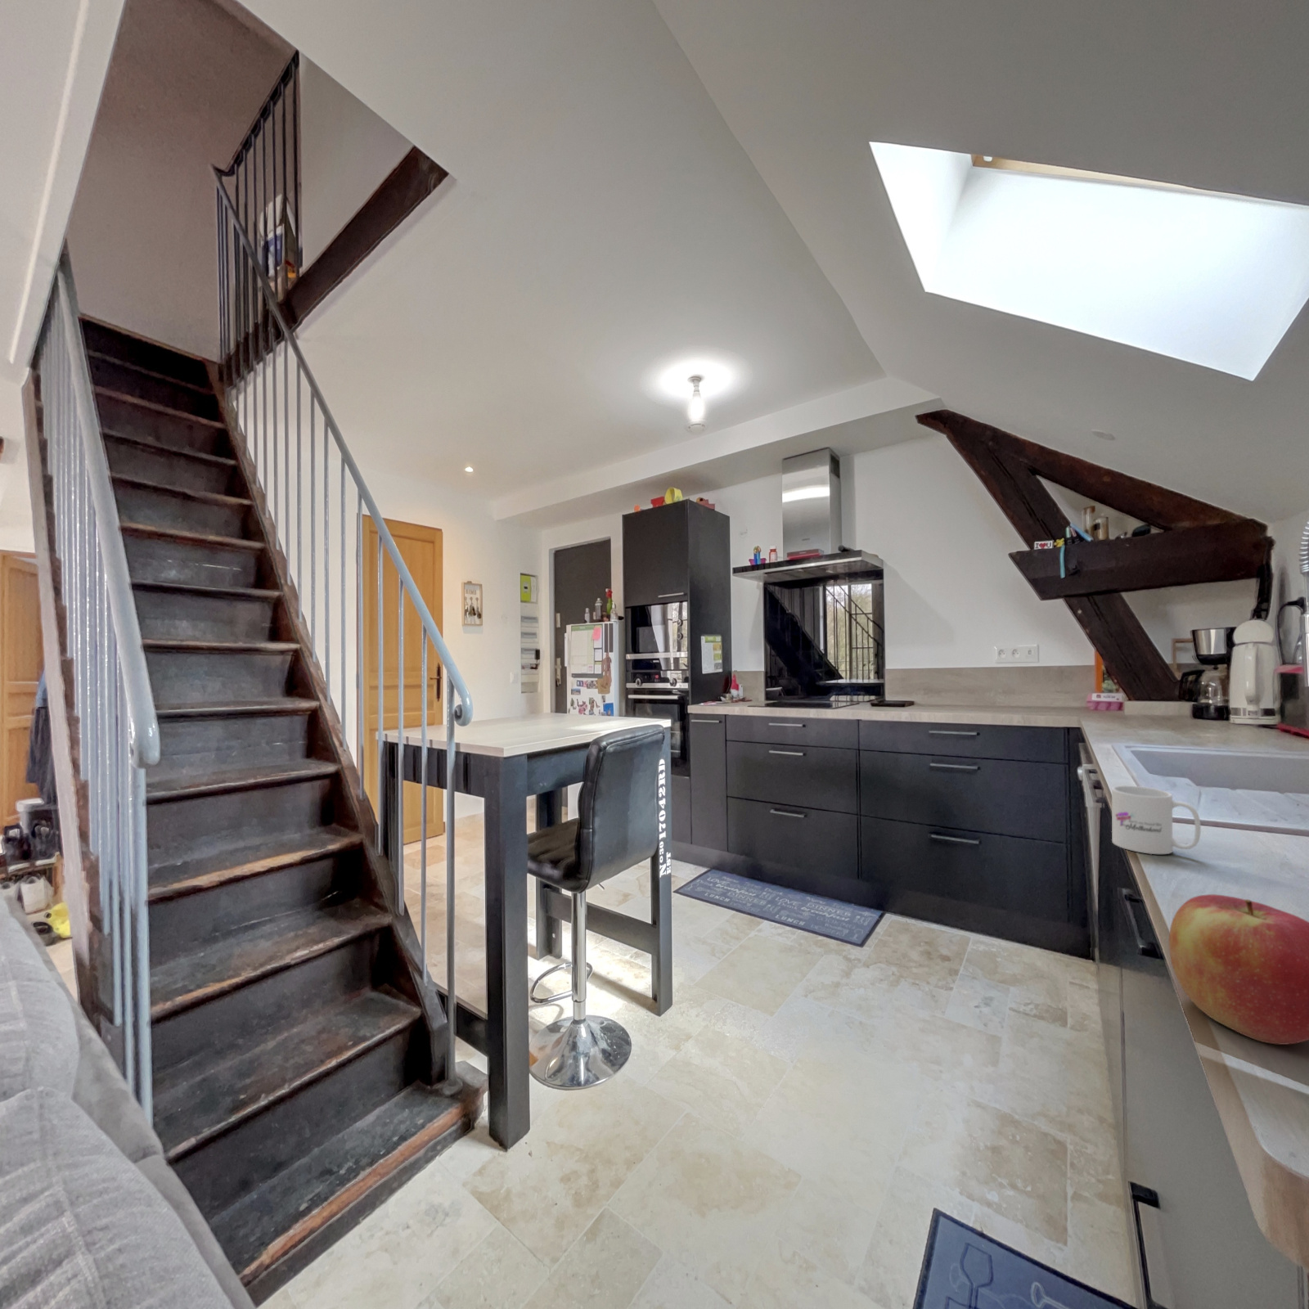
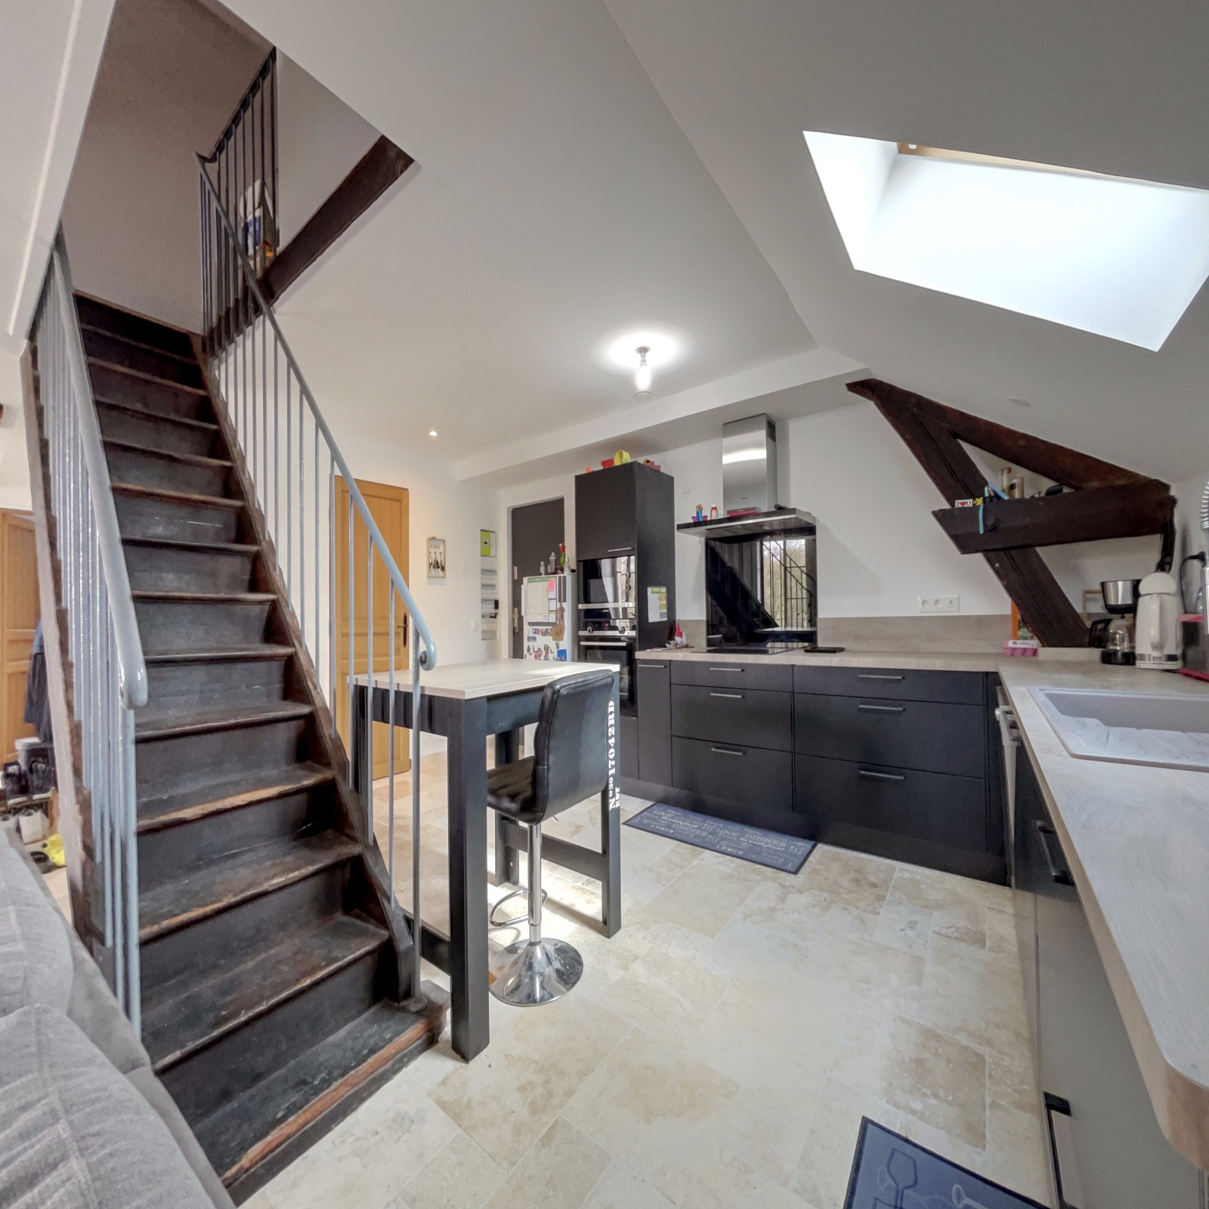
- apple (1249, 963)
- mug (1154, 821)
